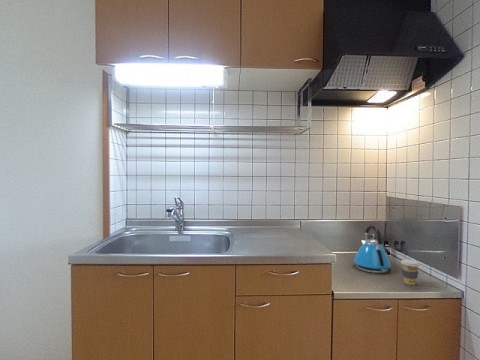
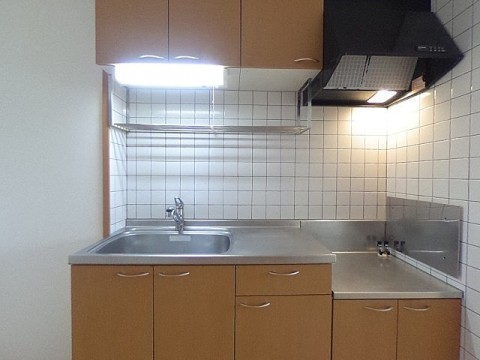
- coffee cup (409, 272)
- kettle (372, 247)
